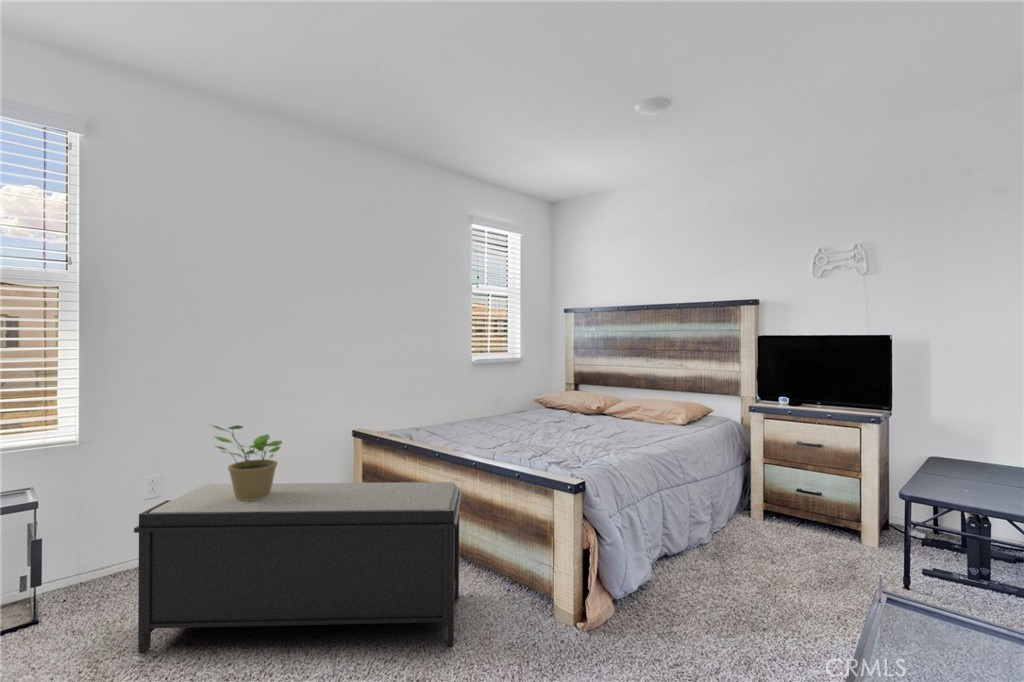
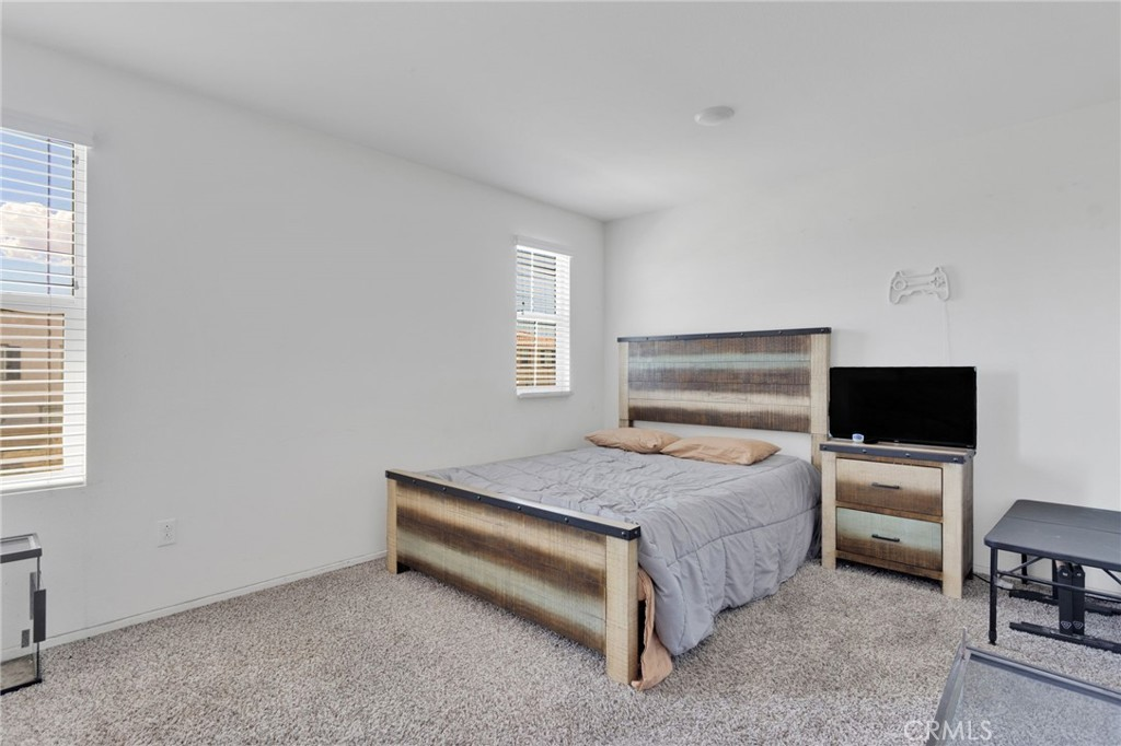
- potted plant (248, 457)
- bench (315, 558)
